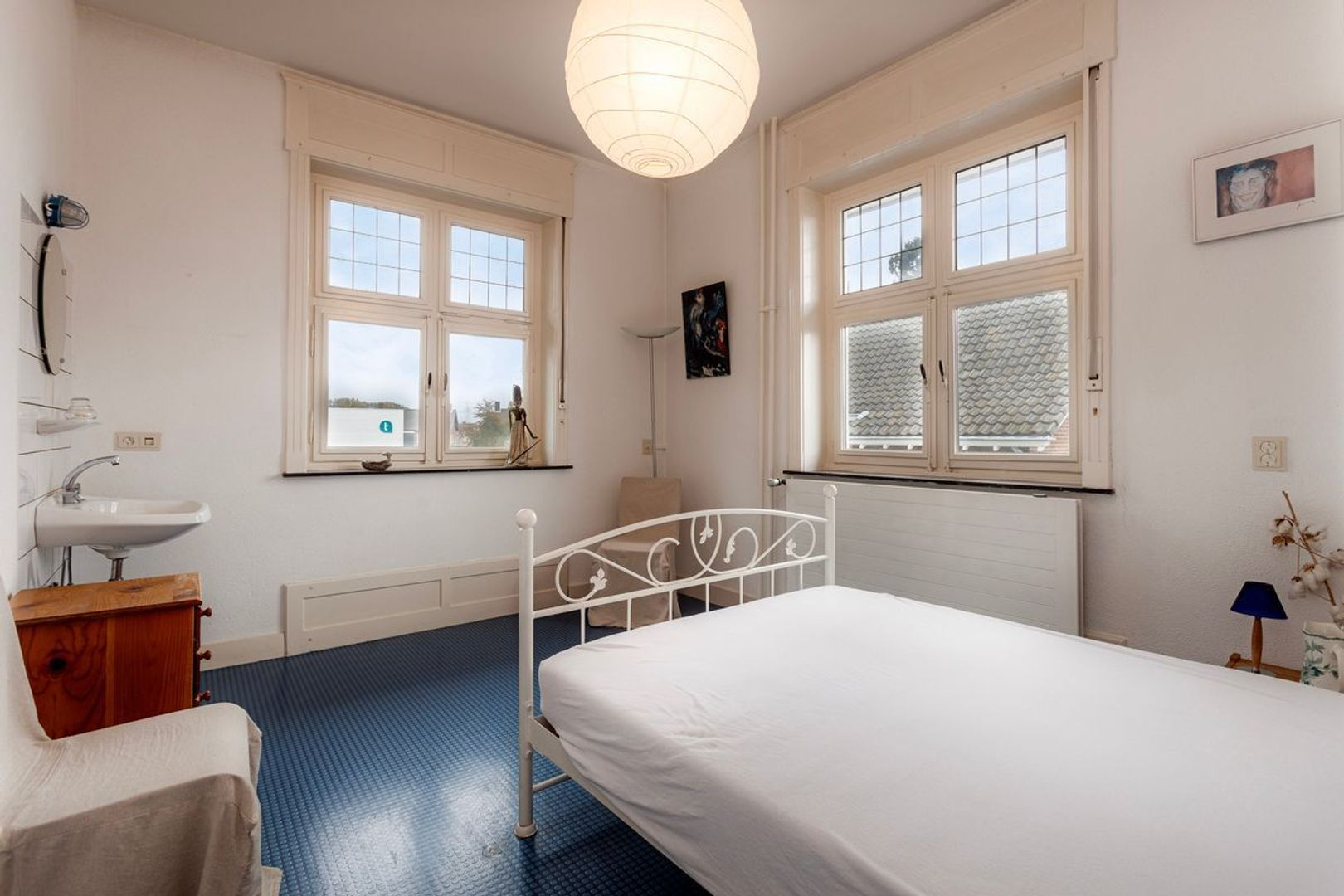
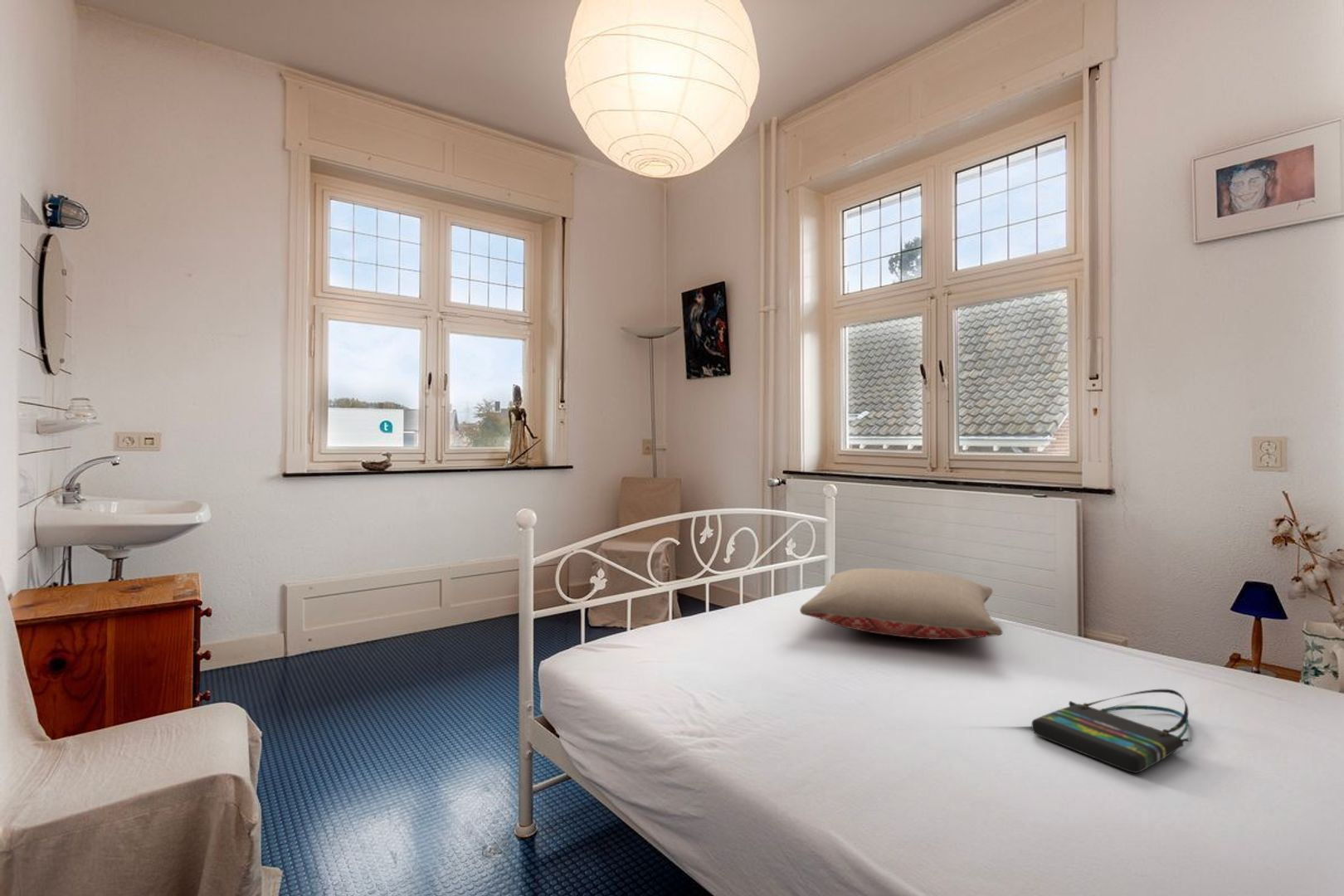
+ pillow (901, 599)
+ tote bag (1128, 719)
